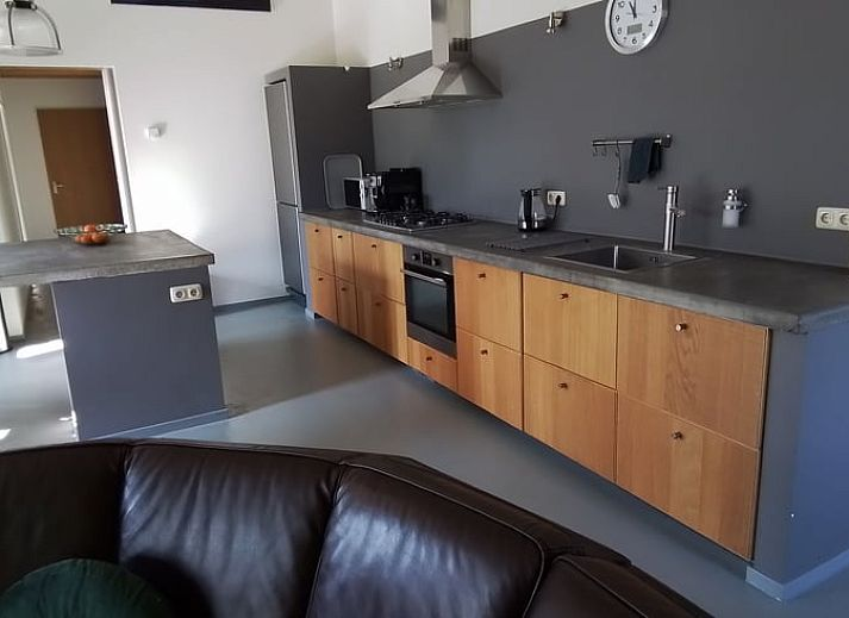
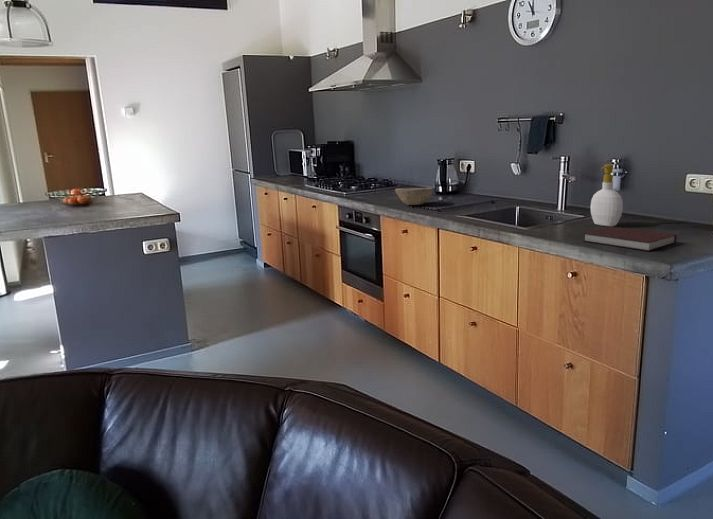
+ notebook (628, 237)
+ soap bottle (606, 195)
+ bowl (414, 195)
